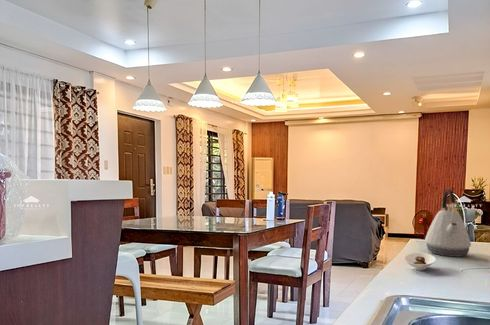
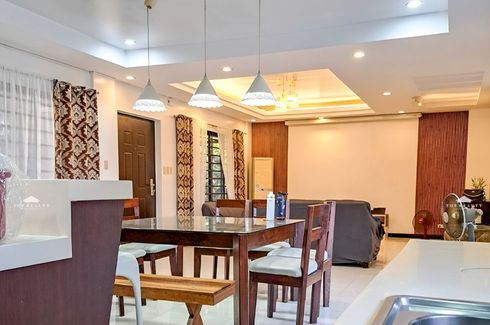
- kettle (448, 221)
- saucer (419, 261)
